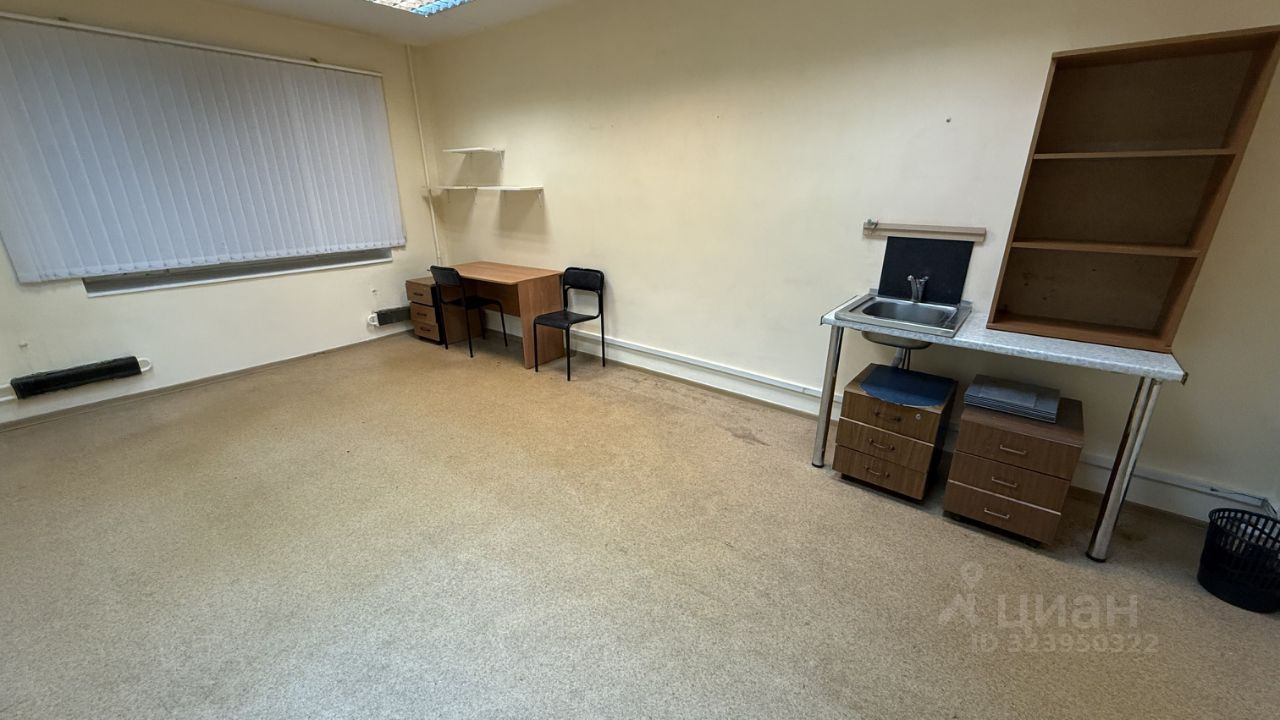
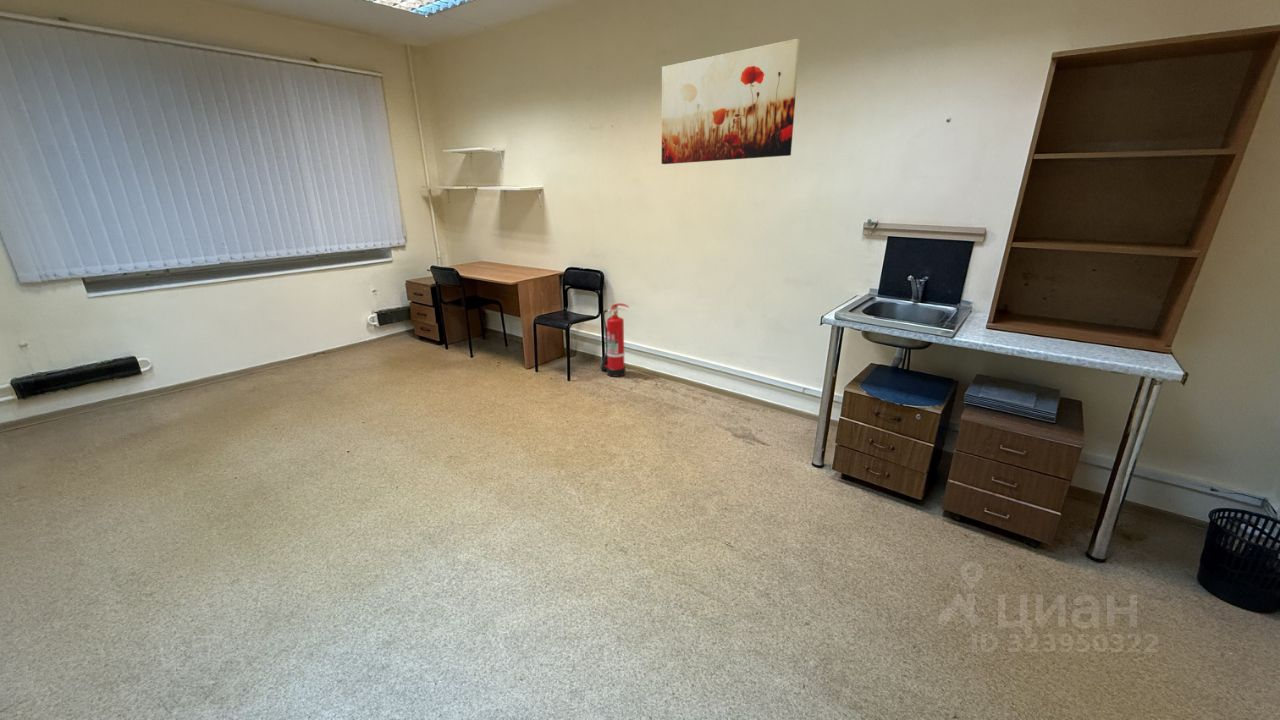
+ wall art (723, 108)
+ fire extinguisher (614, 338)
